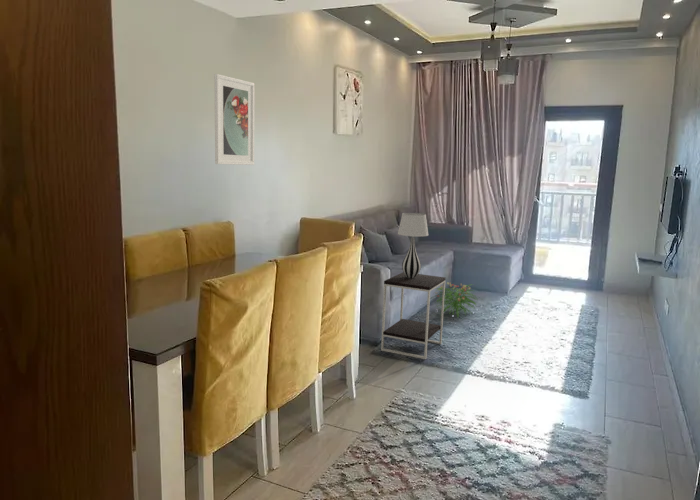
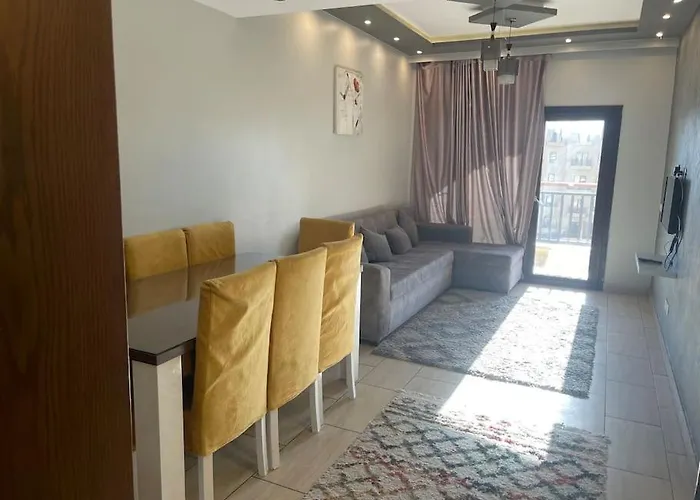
- decorative plant (454, 297)
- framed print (235, 122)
- table lamp (412, 245)
- side table (412, 320)
